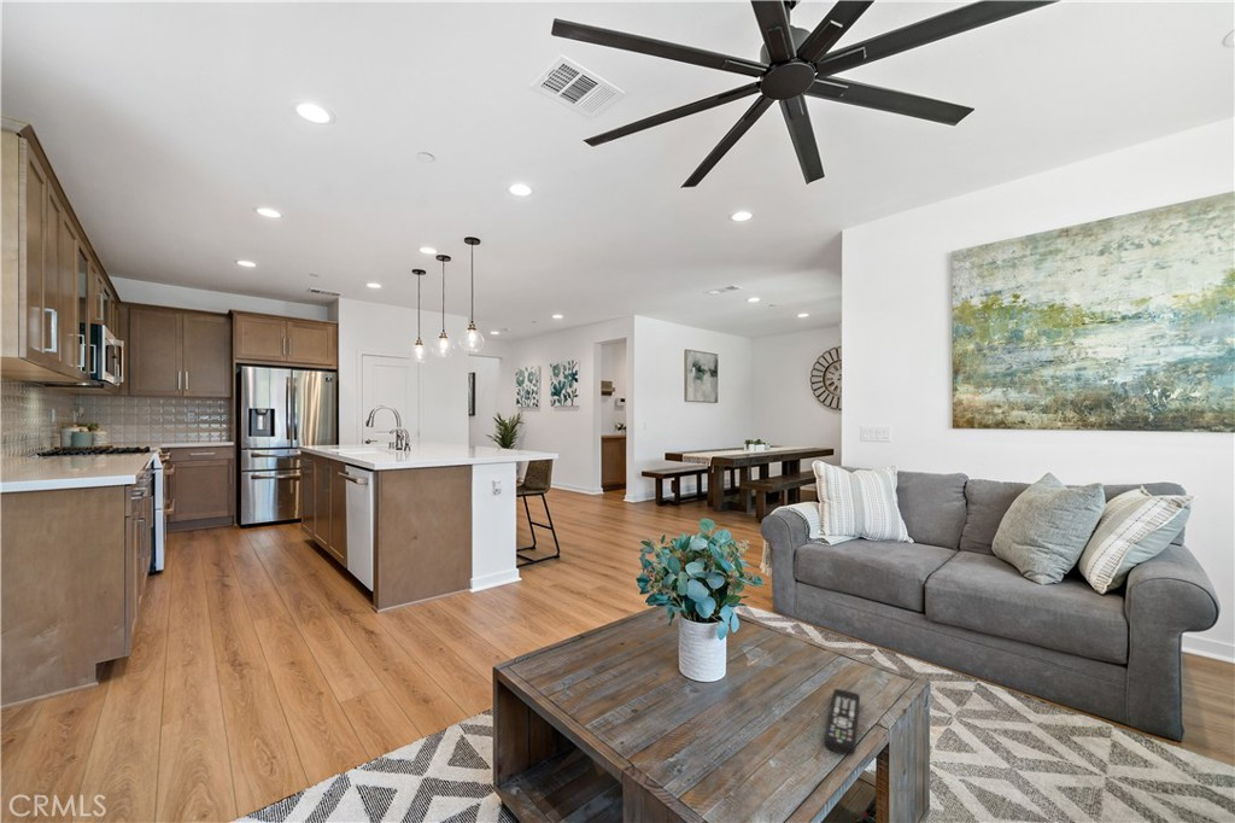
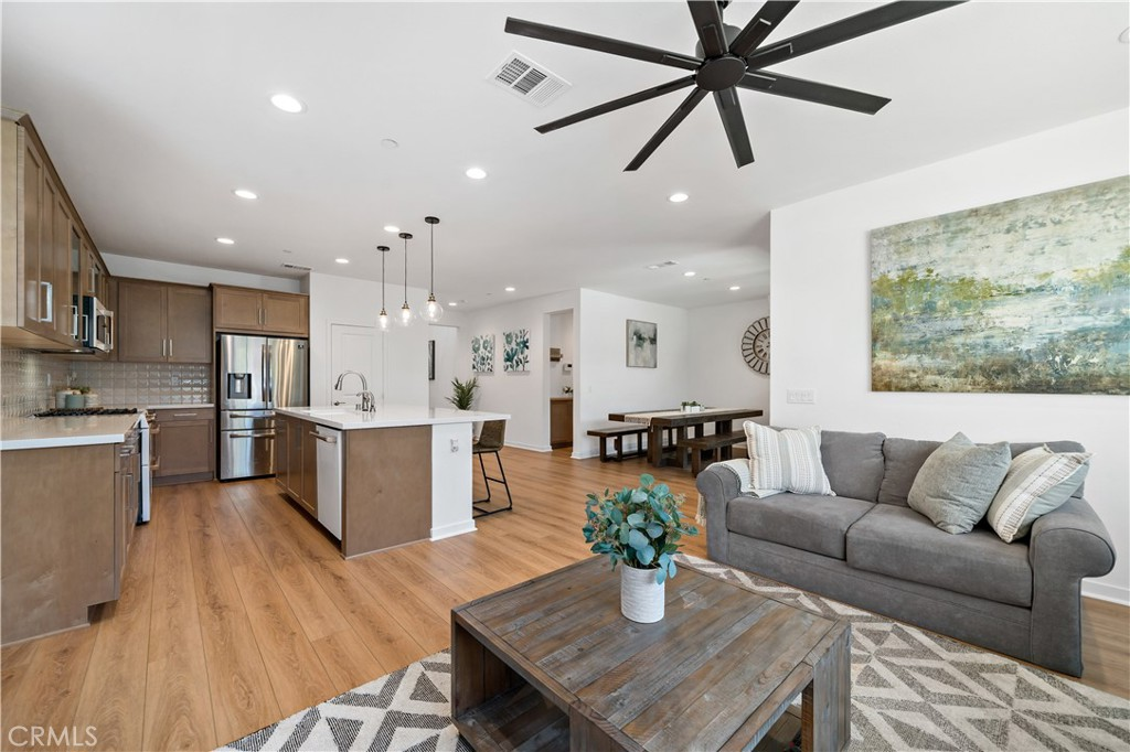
- remote control (843, 719)
